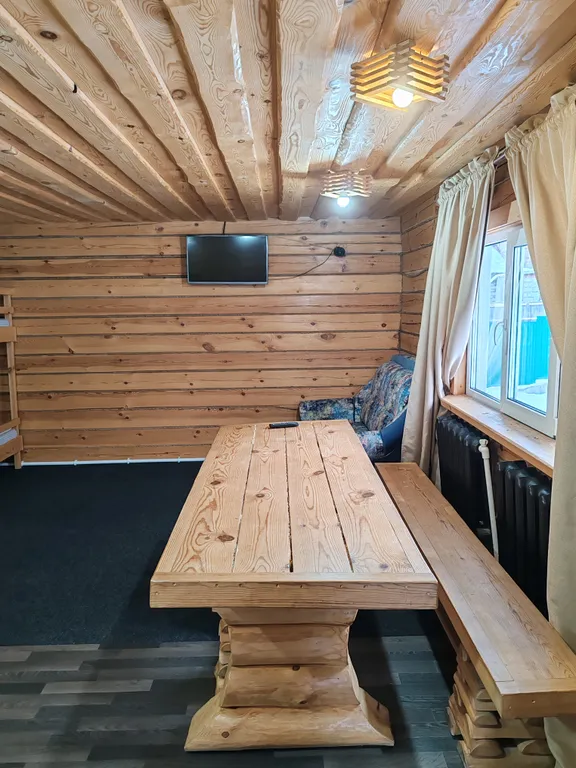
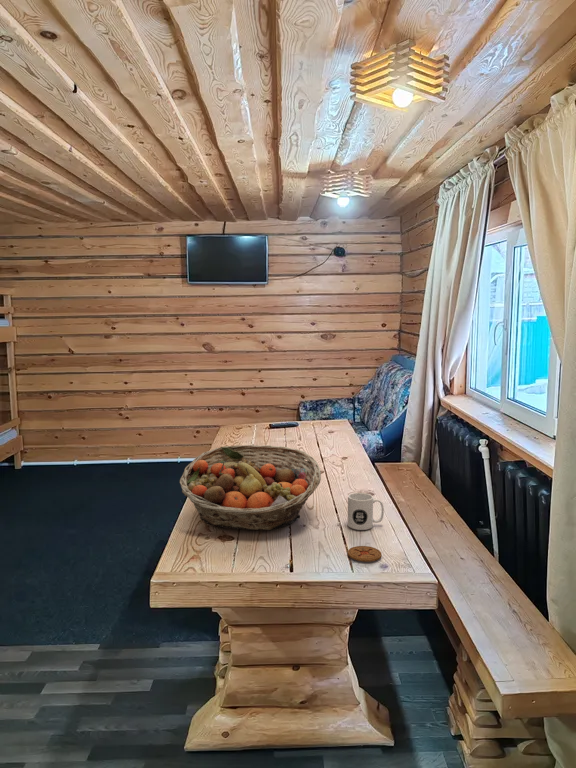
+ mug (365, 510)
+ coaster (364, 553)
+ fruit basket (250, 485)
